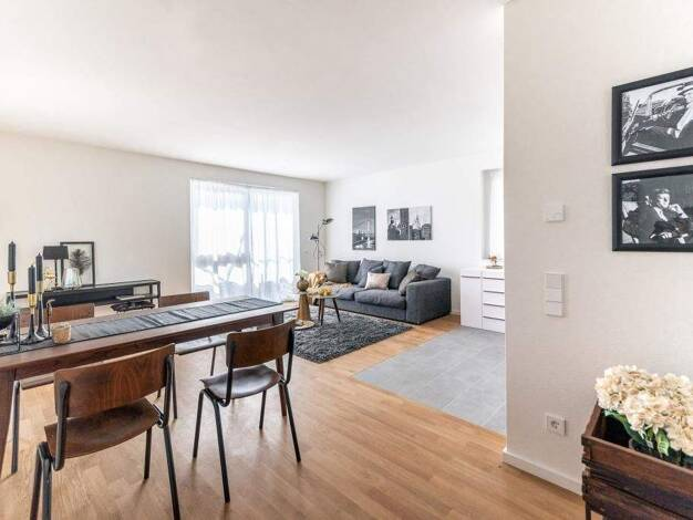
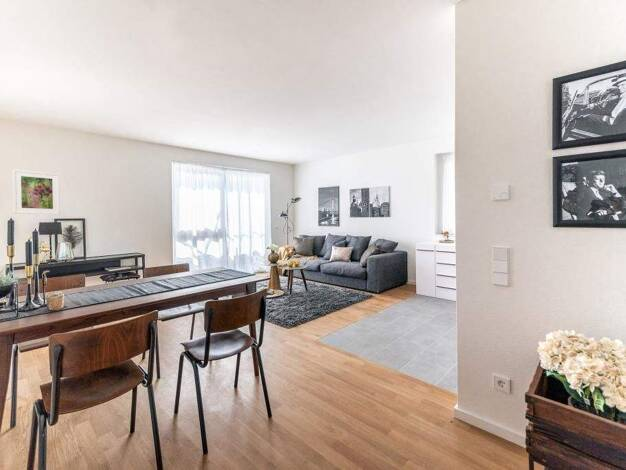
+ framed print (37, 192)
